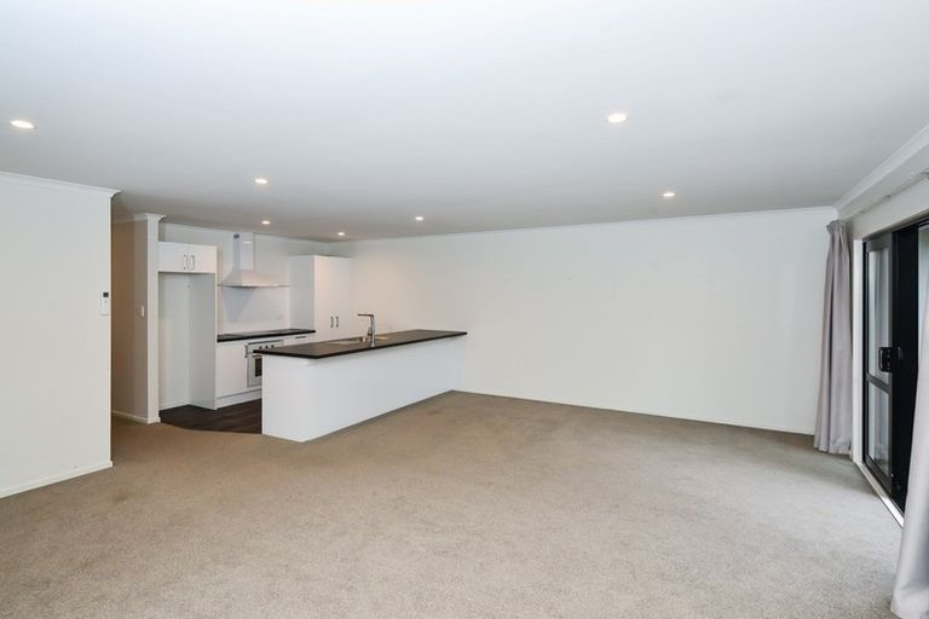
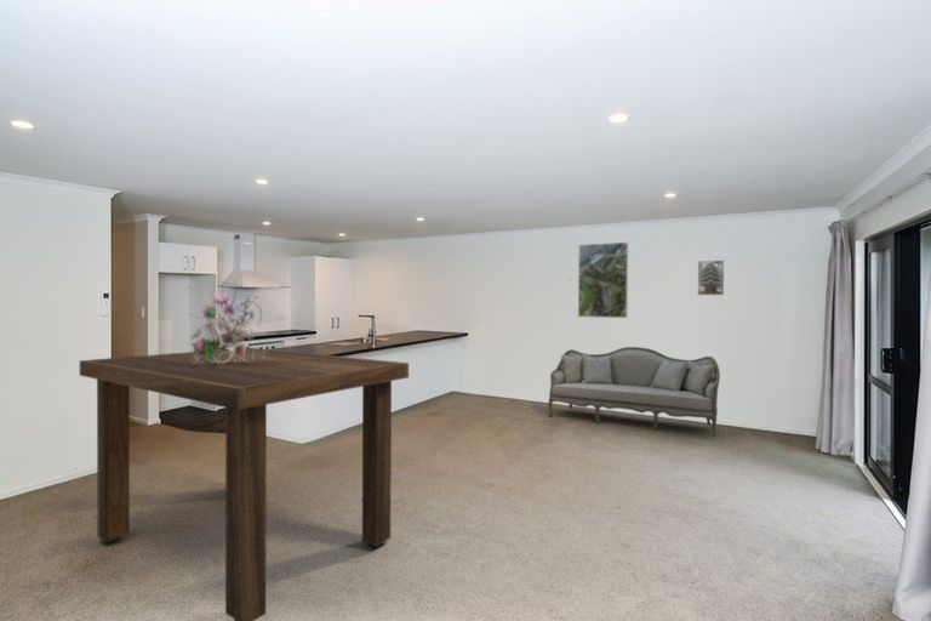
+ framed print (602, 280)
+ dining table (244, 451)
+ sofa (630, 384)
+ bouquet (227, 319)
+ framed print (710, 278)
